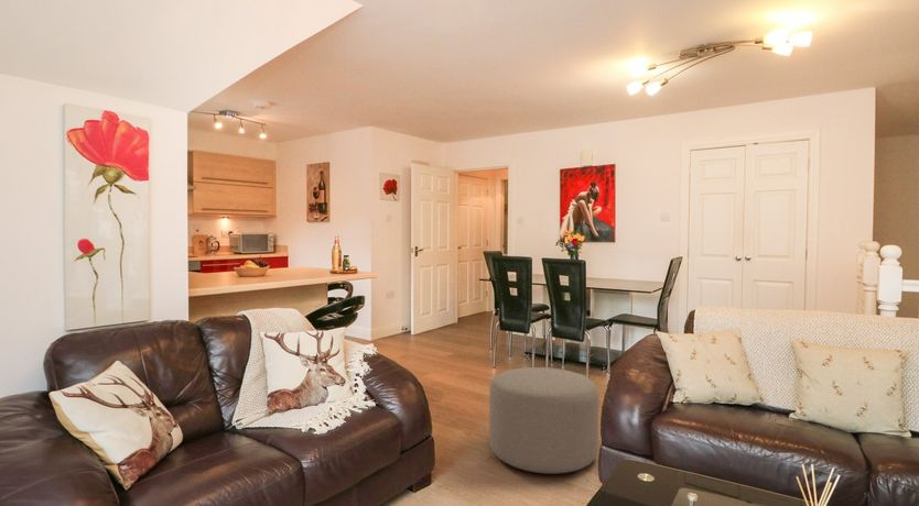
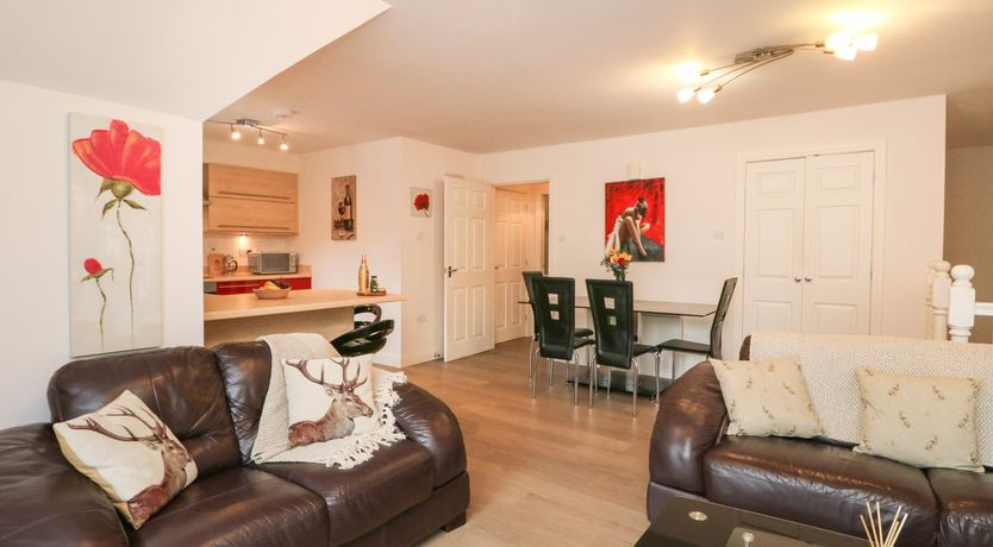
- ottoman (542, 415)
